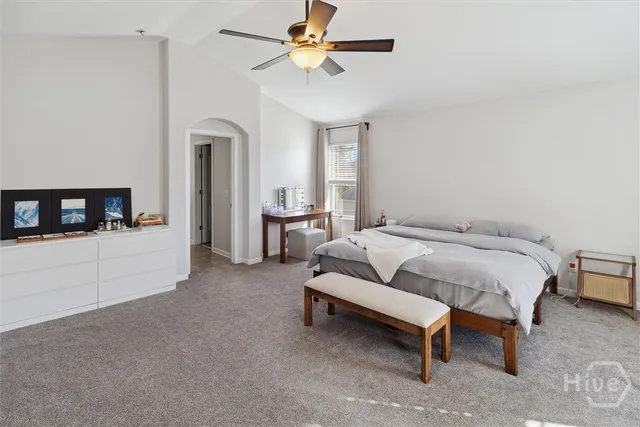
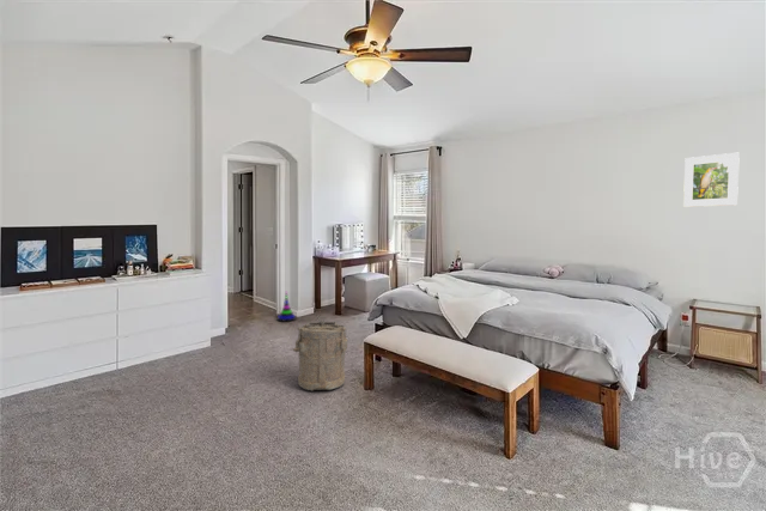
+ stacking toy (286, 305)
+ laundry hamper (323, 352)
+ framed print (710, 181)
